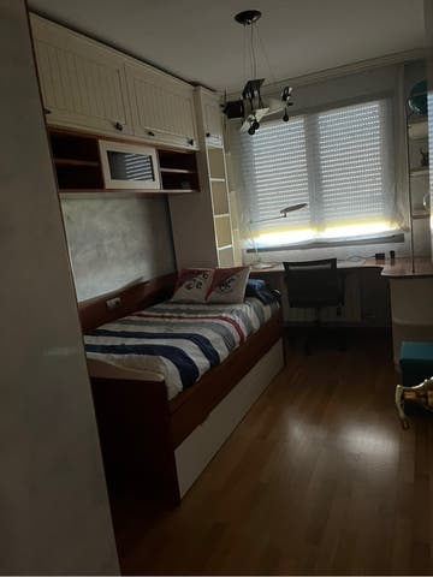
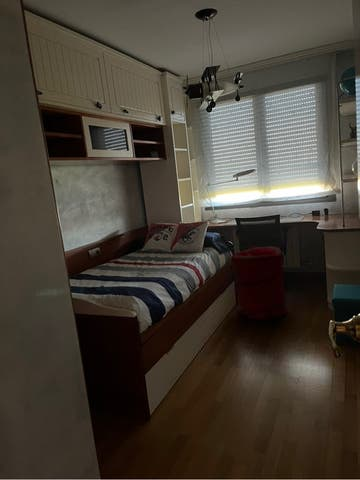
+ laundry hamper (259, 281)
